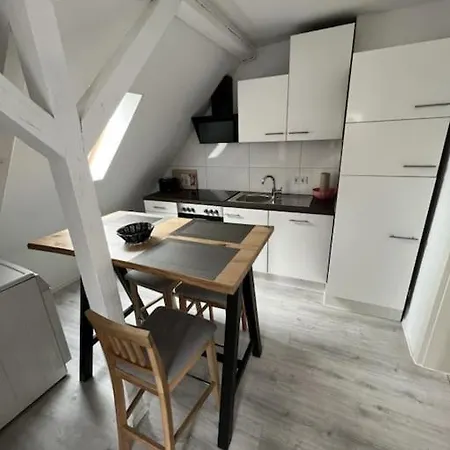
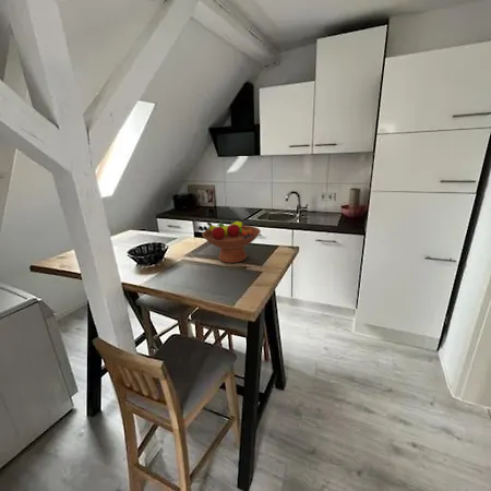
+ fruit bowl (231, 240)
